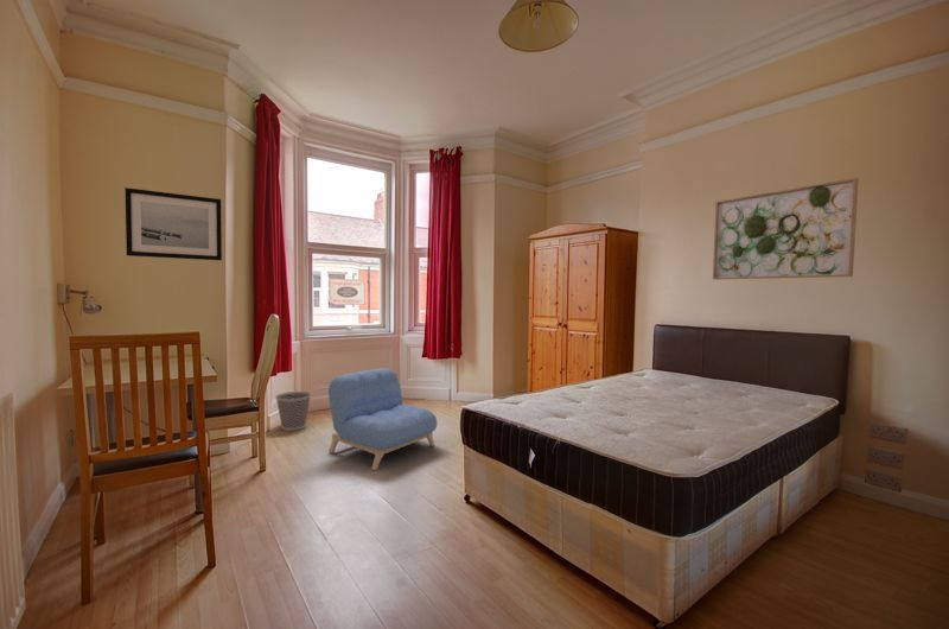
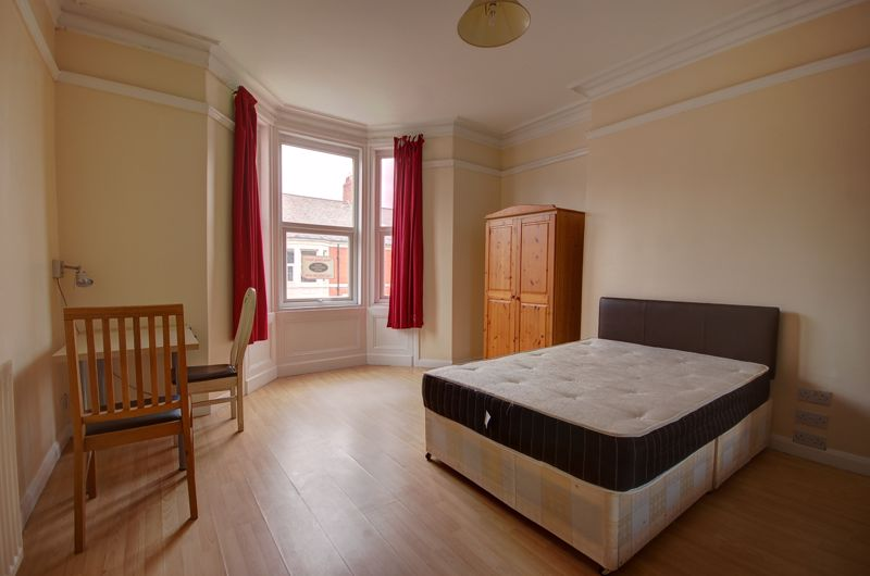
- wall art (776, 234)
- armchair (383, 412)
- wastebasket (293, 411)
- wall art (176, 225)
